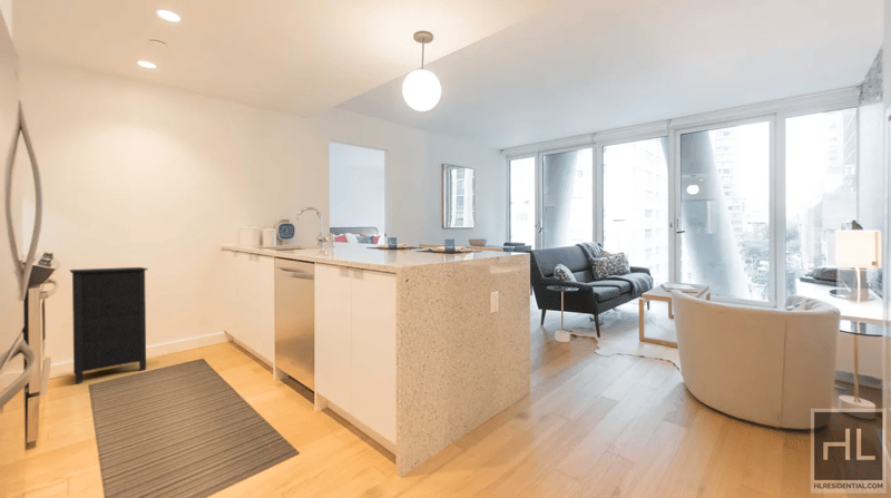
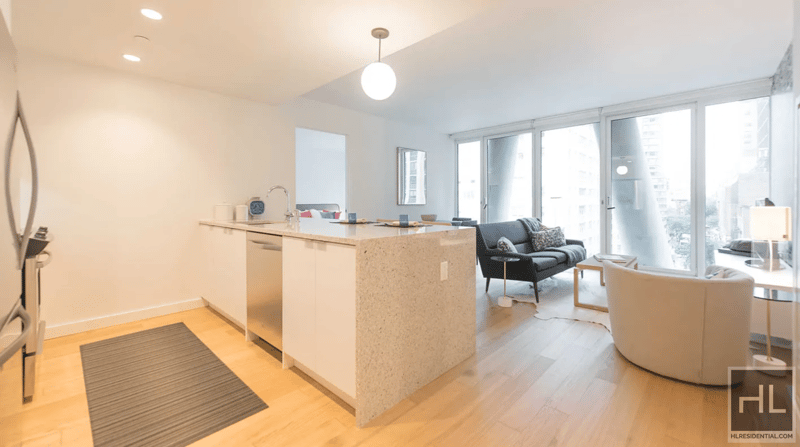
- cabinet (109, 320)
